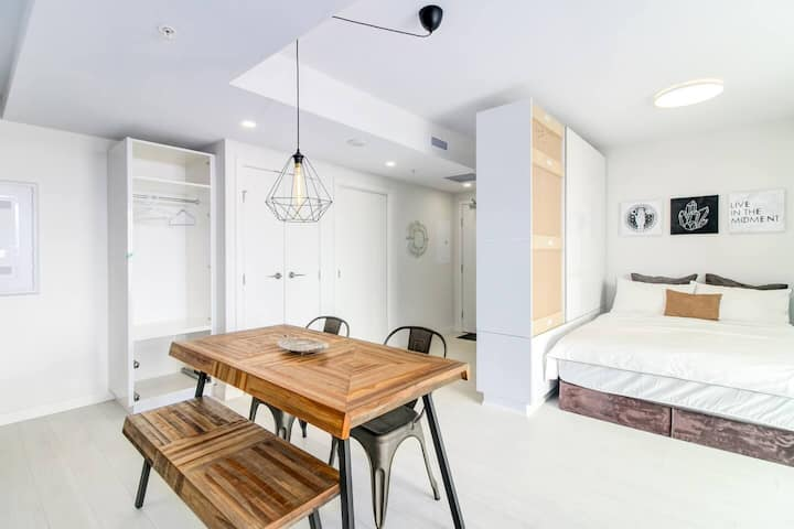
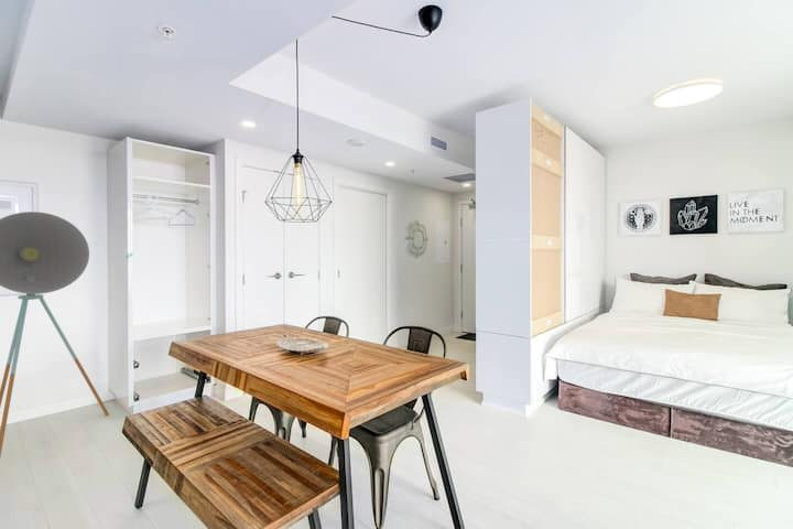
+ floor lamp (53, 323)
